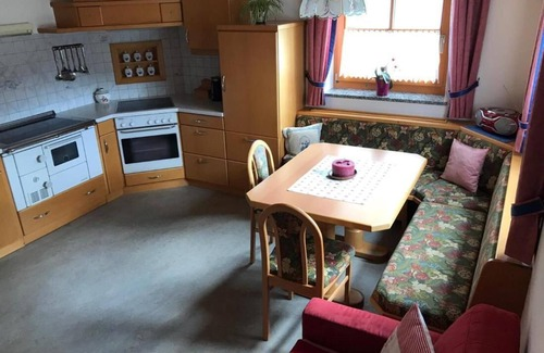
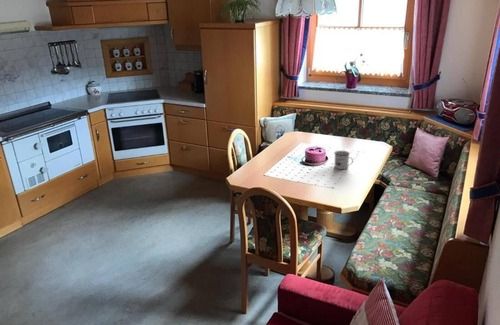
+ mug (343, 160)
